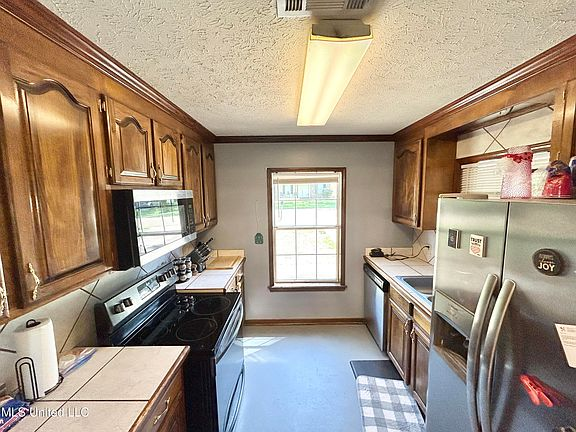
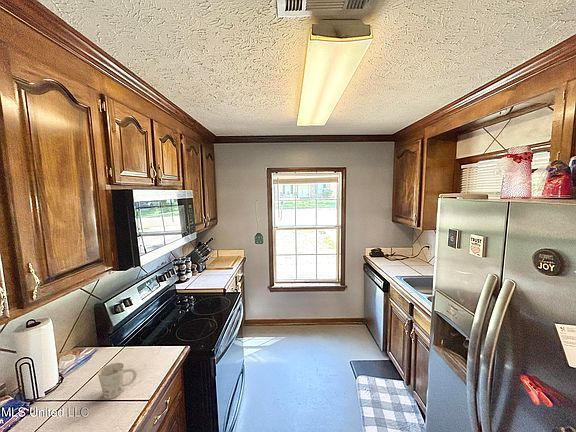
+ mug (118, 379)
